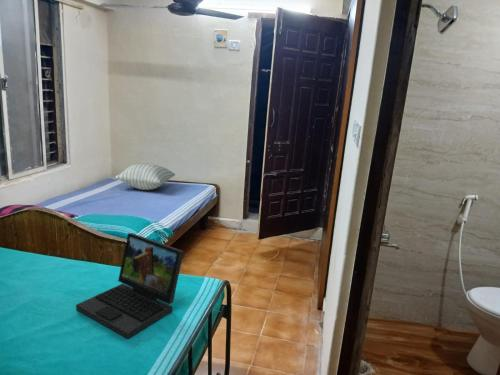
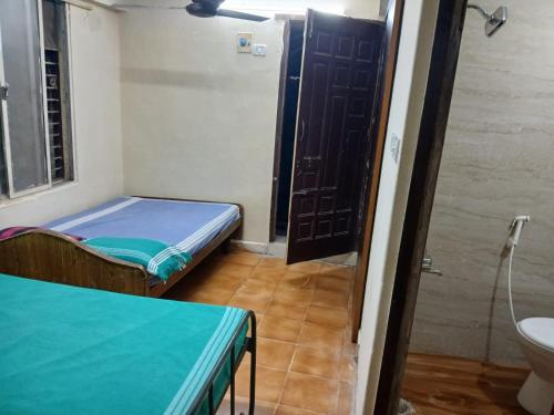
- pillow (146, 175)
- laptop (130, 279)
